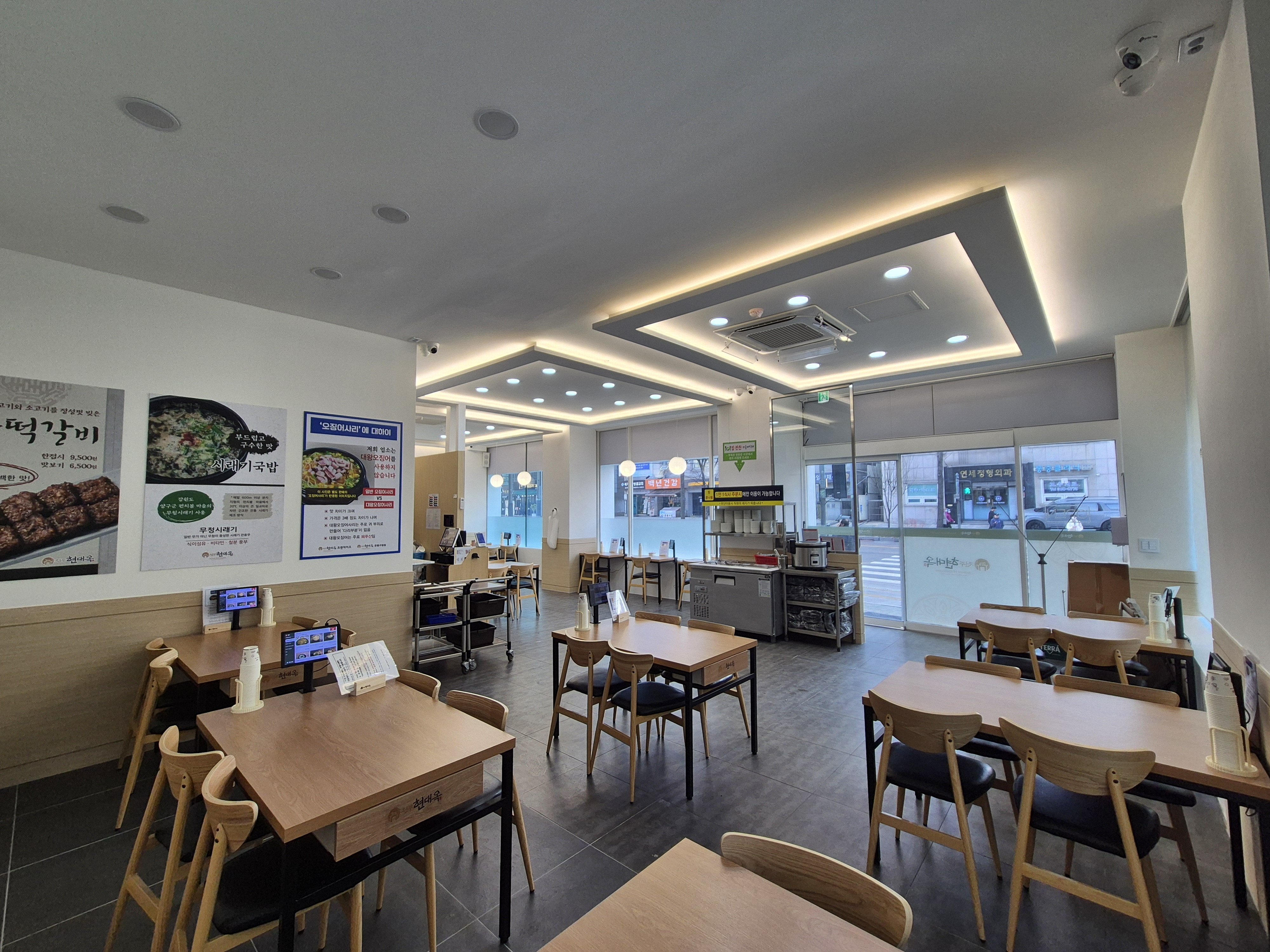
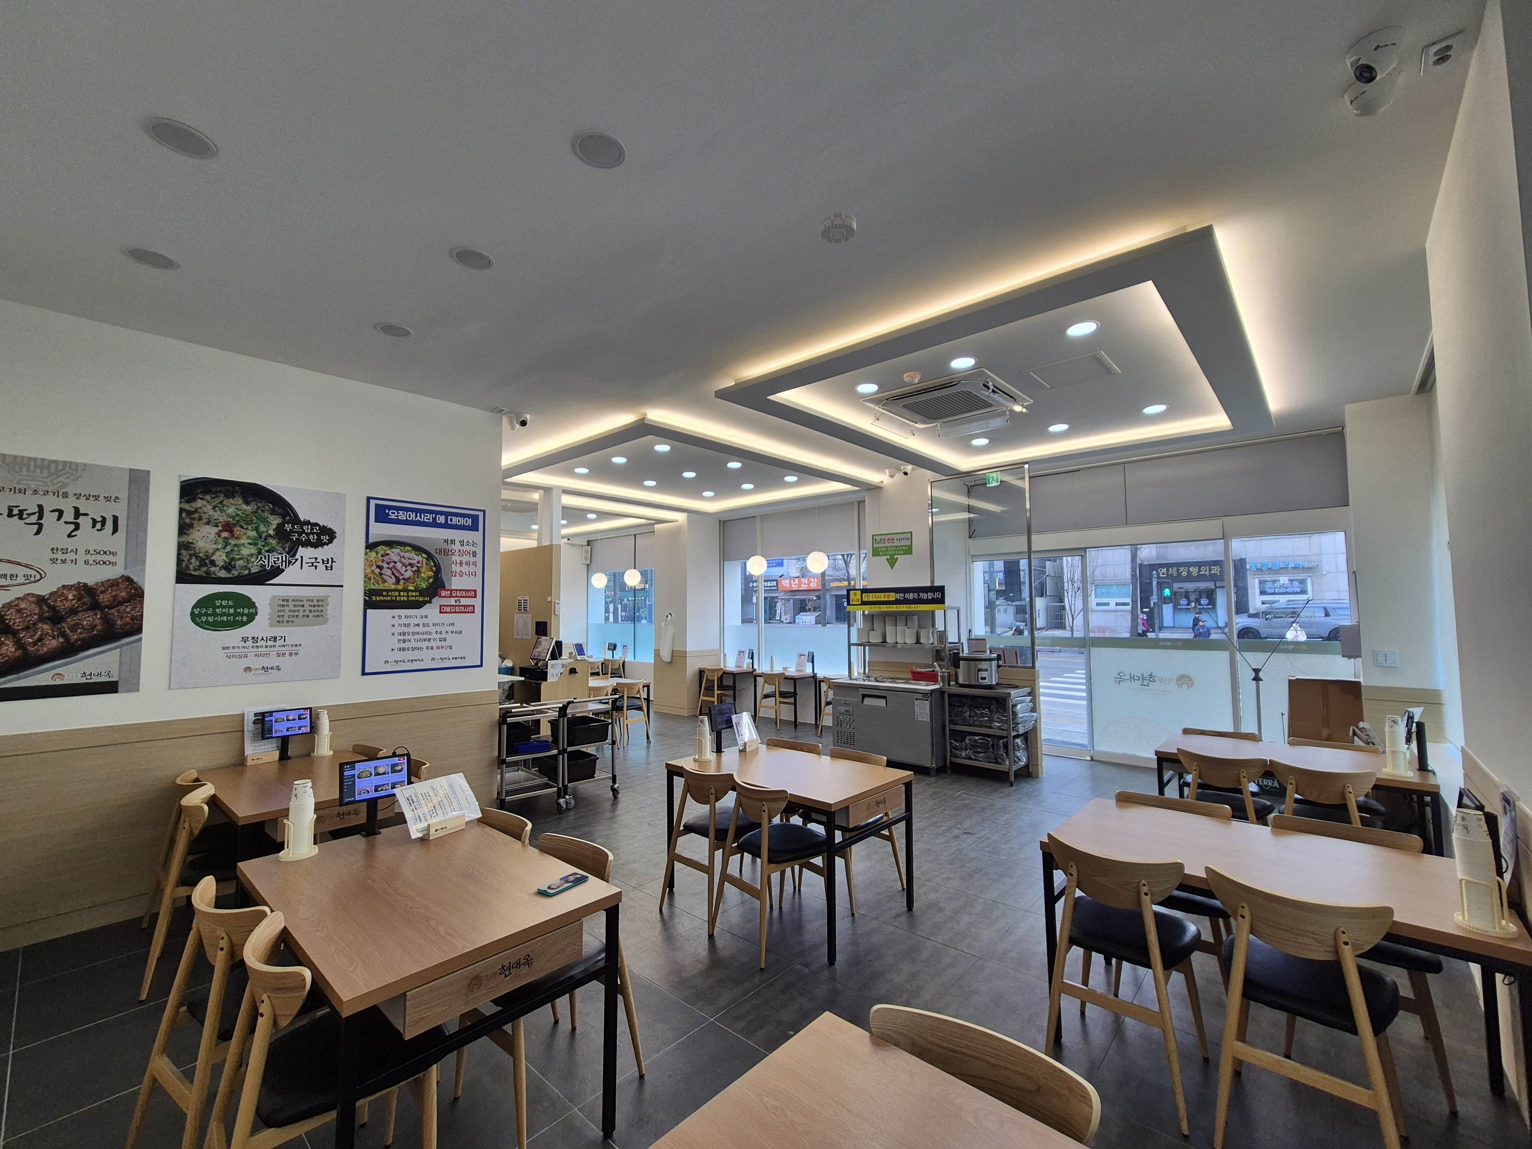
+ smartphone (563, 883)
+ smoke detector (837, 227)
